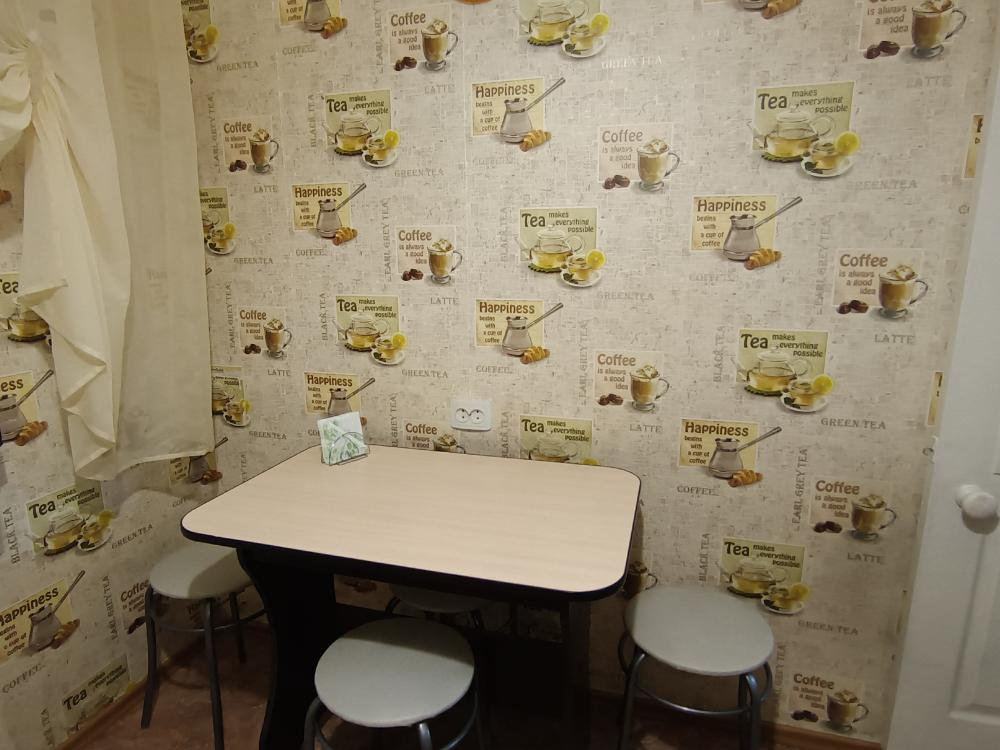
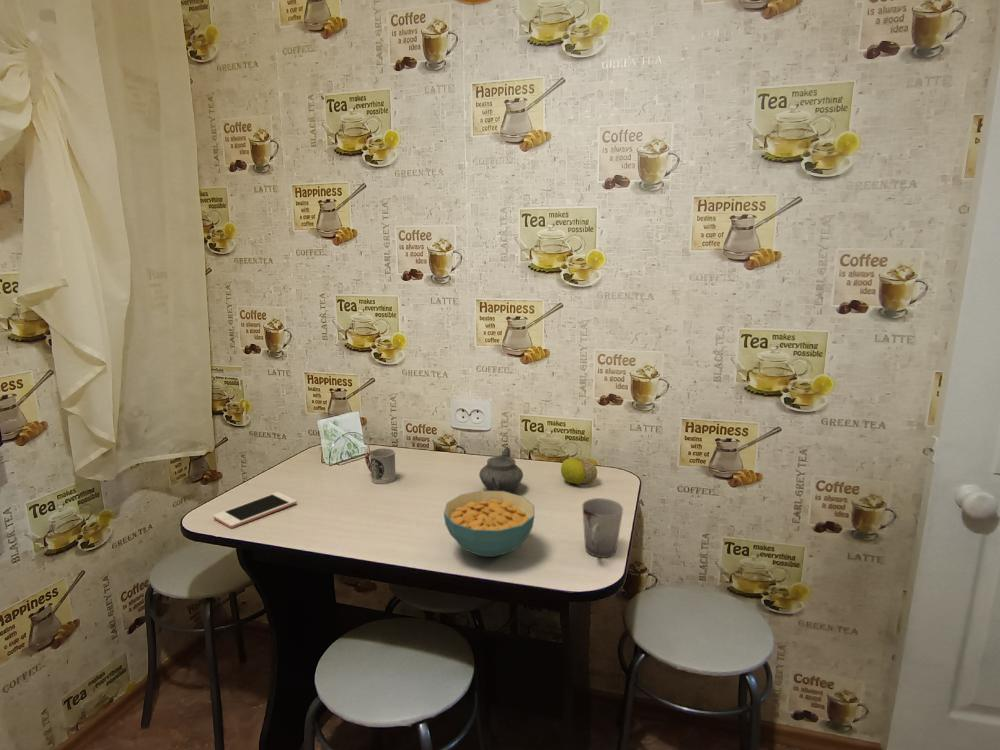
+ teapot (500, 473)
+ cell phone (256, 509)
+ cereal bowl (489, 529)
+ cup (378, 464)
+ cup (599, 531)
+ fruit (578, 469)
